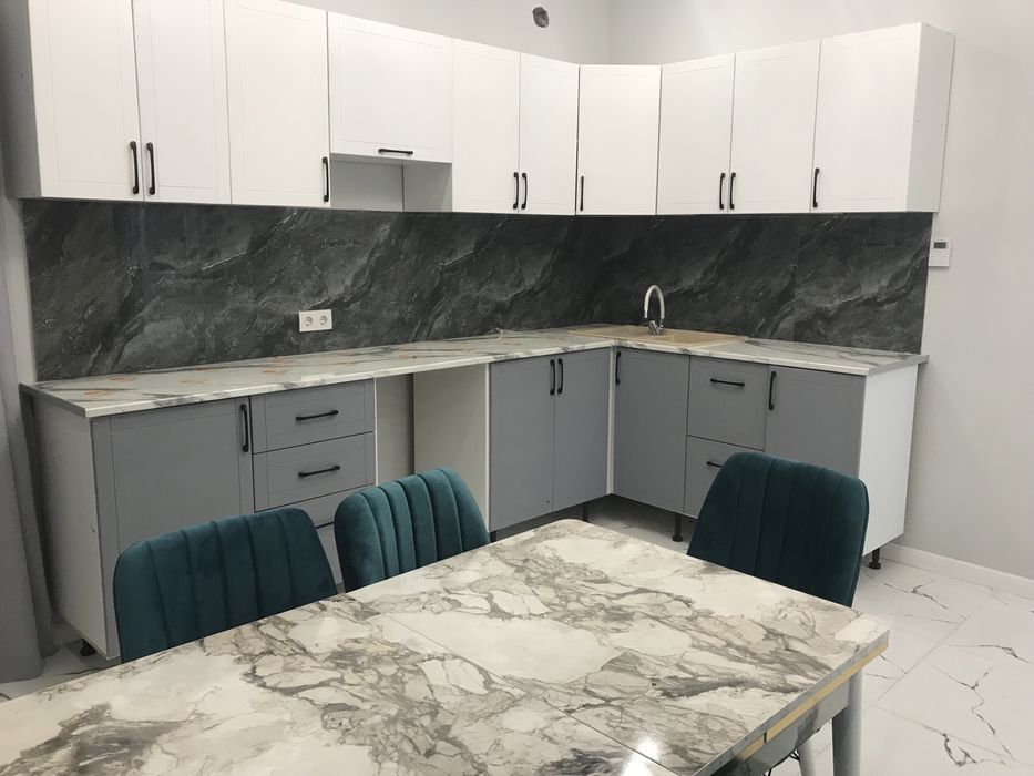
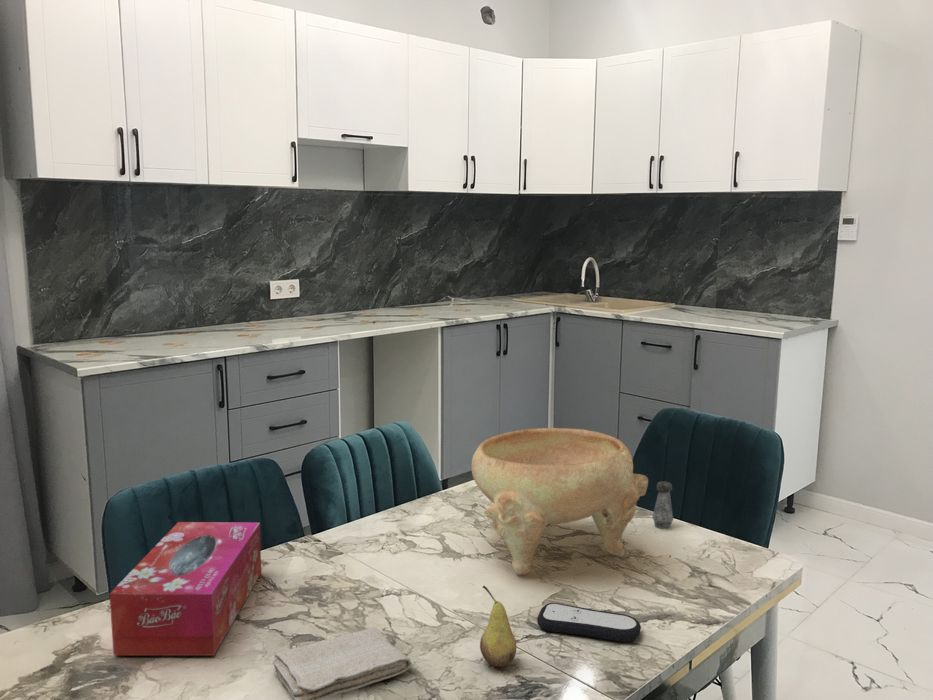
+ decorative bowl (552, 494)
+ salt shaker (663, 504)
+ washcloth (340, 661)
+ remote control (588, 621)
+ fruit (499, 626)
+ tissue box (194, 582)
